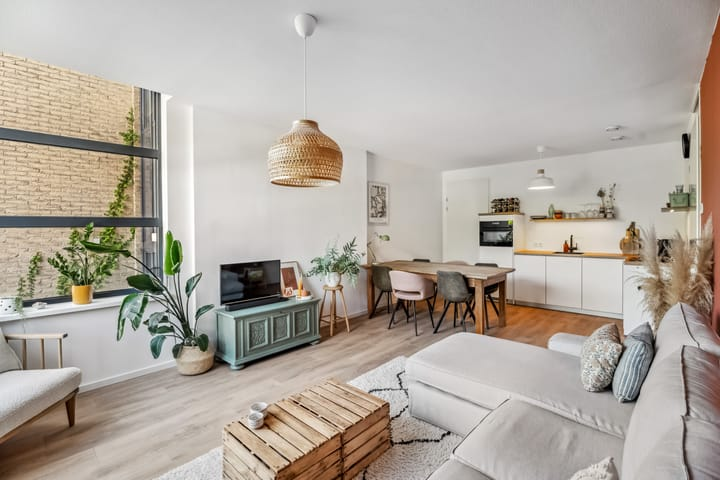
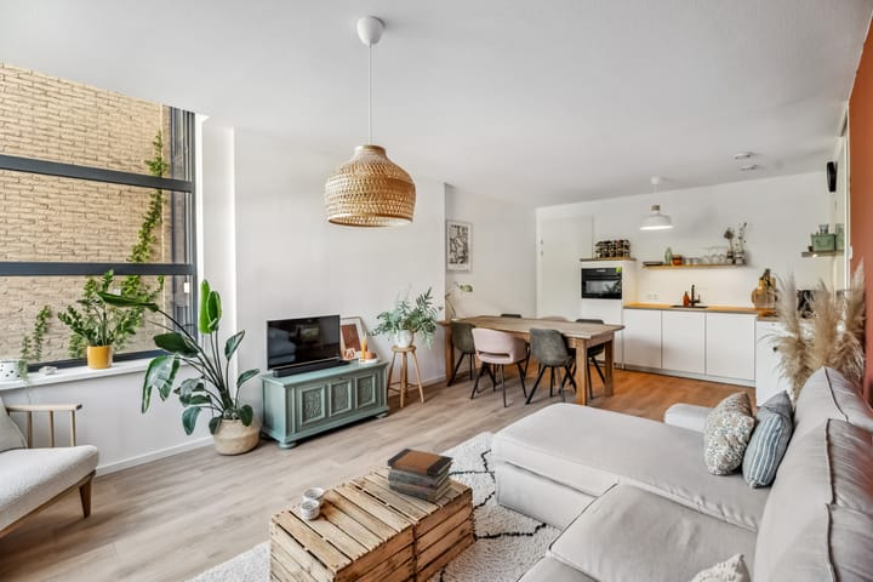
+ book stack (420, 473)
